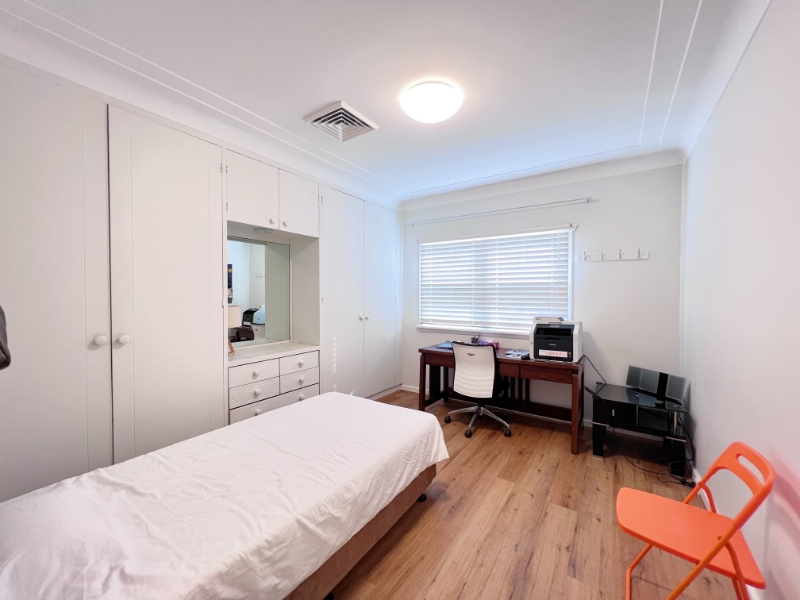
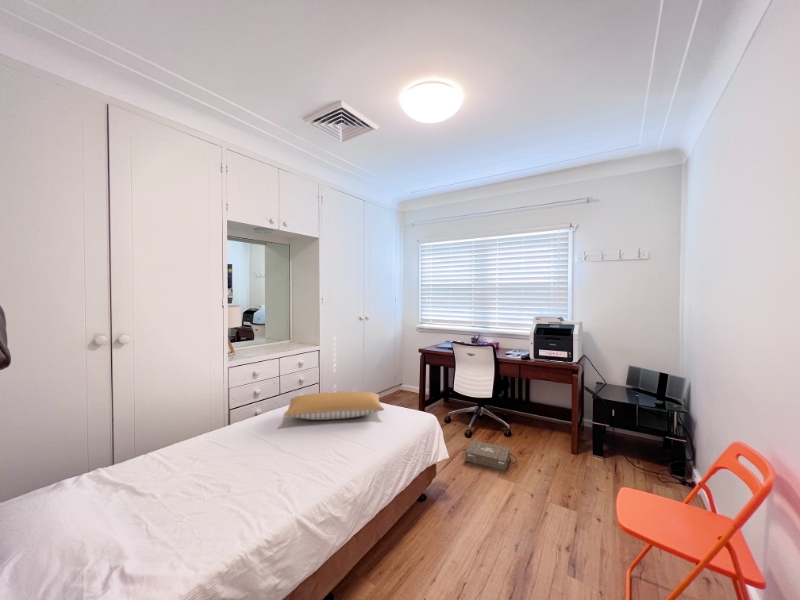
+ pillow (335, 404)
+ ammunition box (488, 454)
